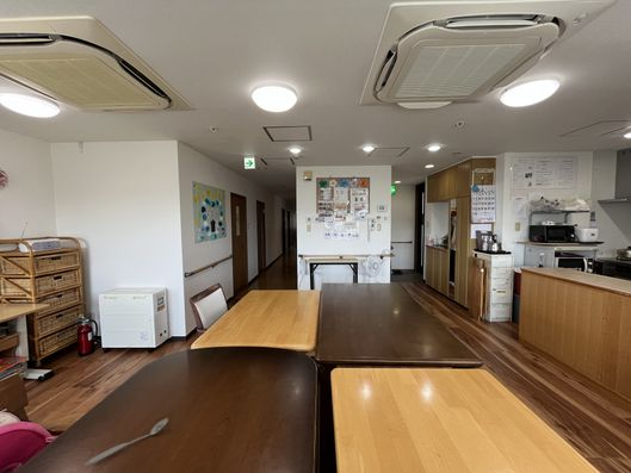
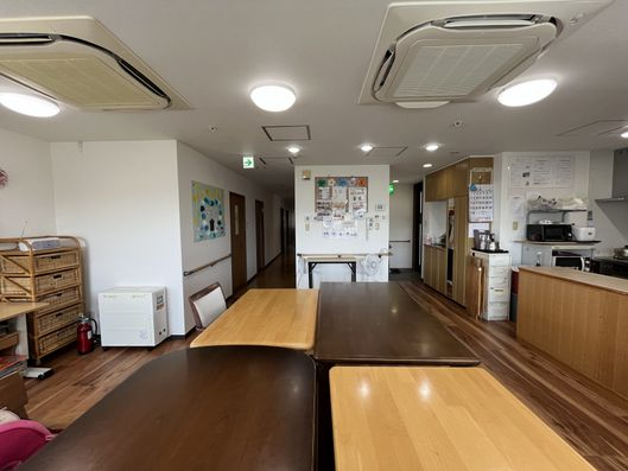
- spoon (131, 441)
